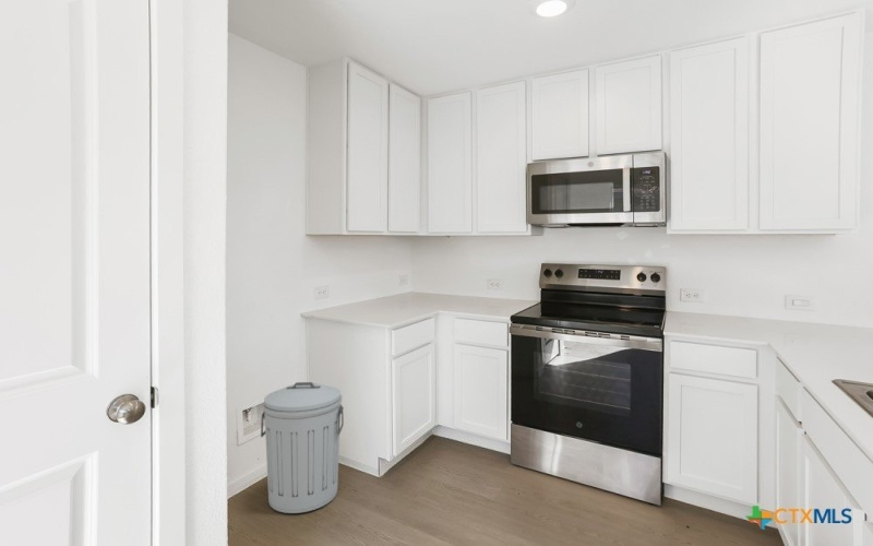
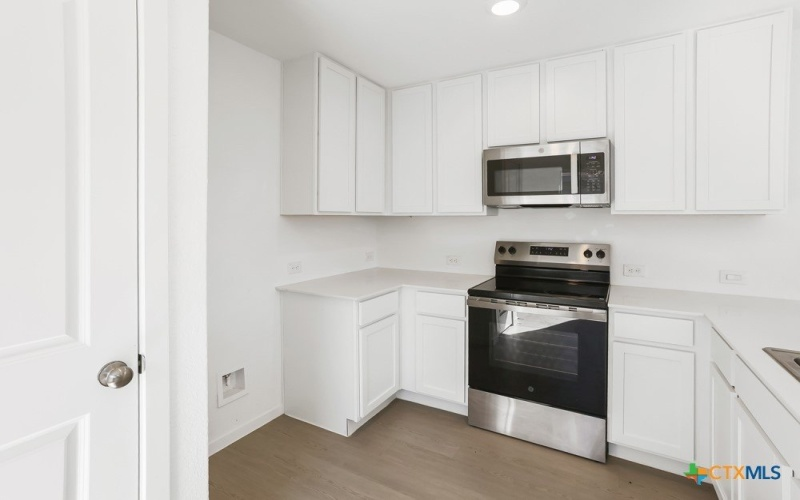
- trash can (303, 438)
